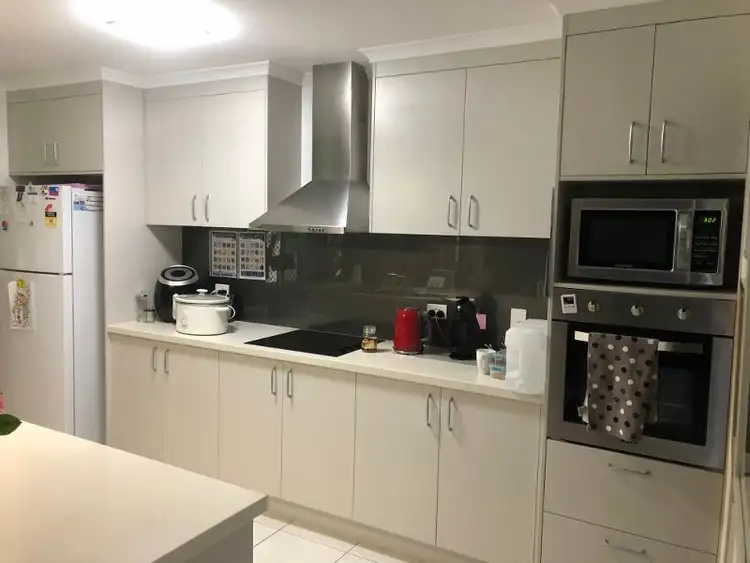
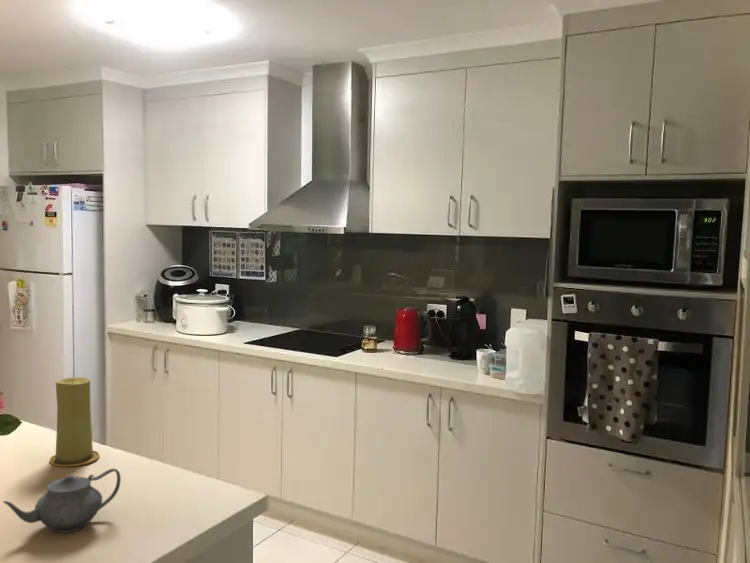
+ candle (74, 419)
+ teapot (65, 501)
